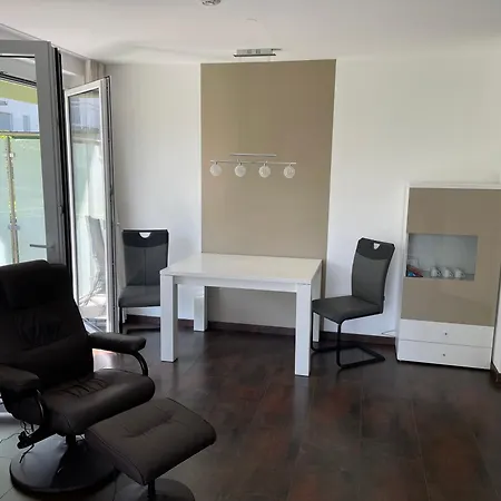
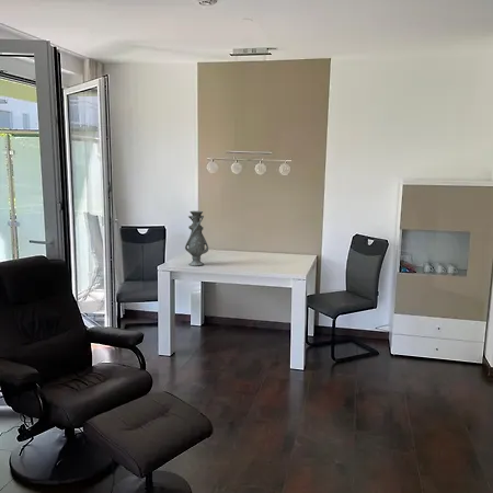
+ vase (196, 238)
